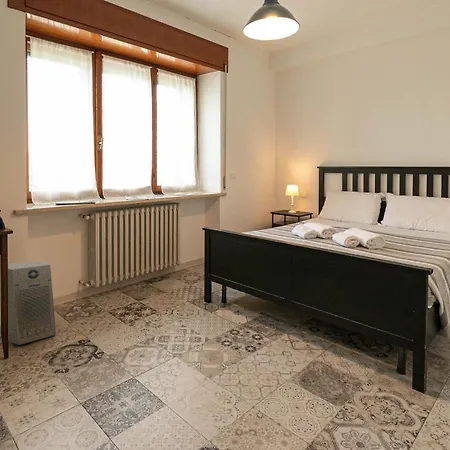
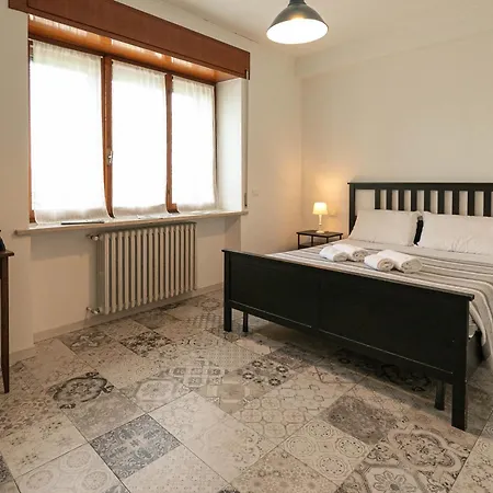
- fan (26, 299)
